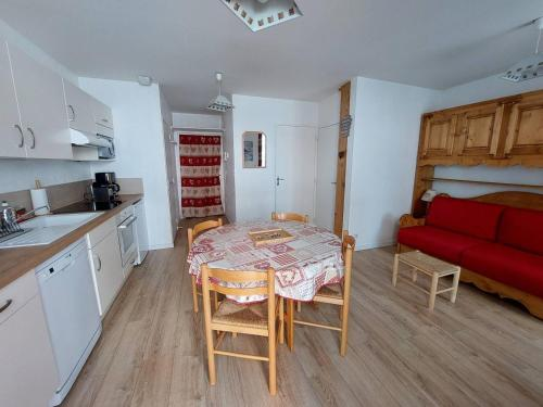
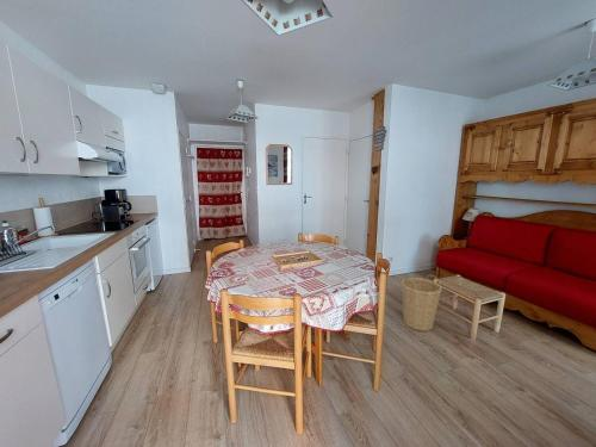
+ basket (420, 300)
